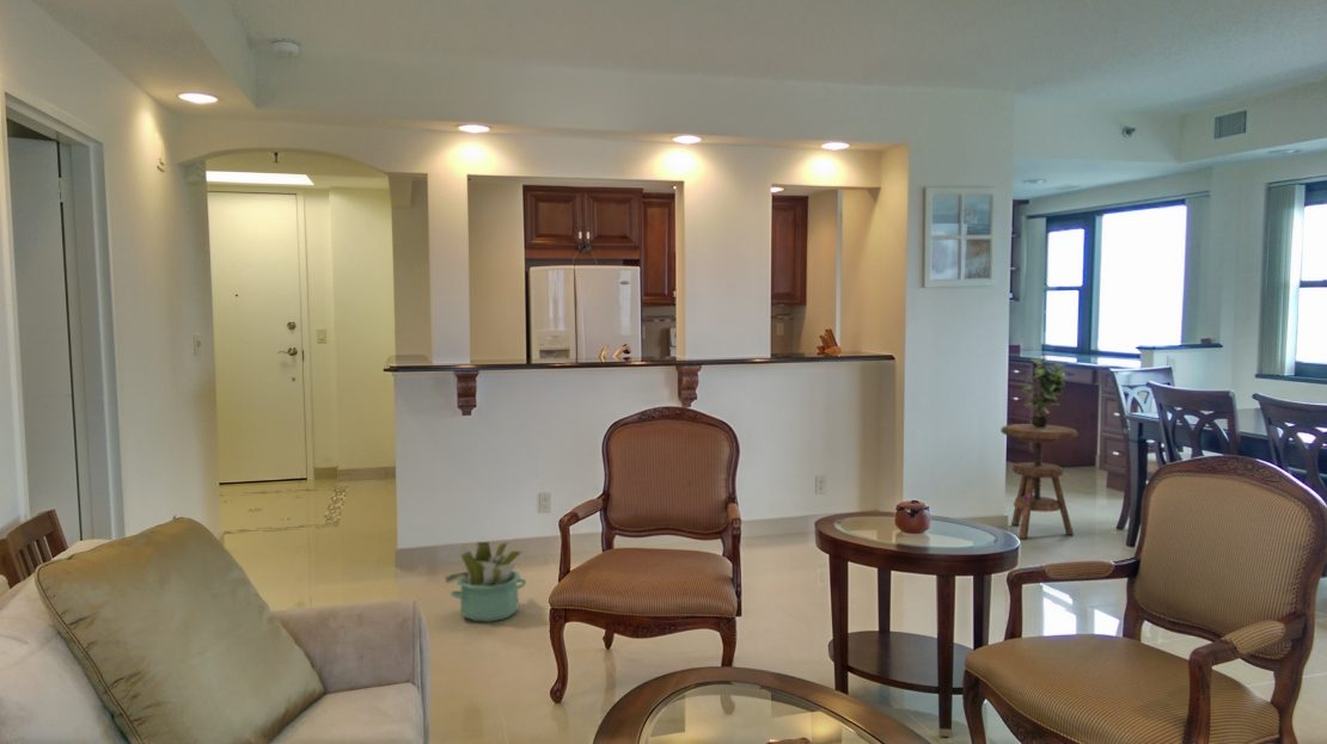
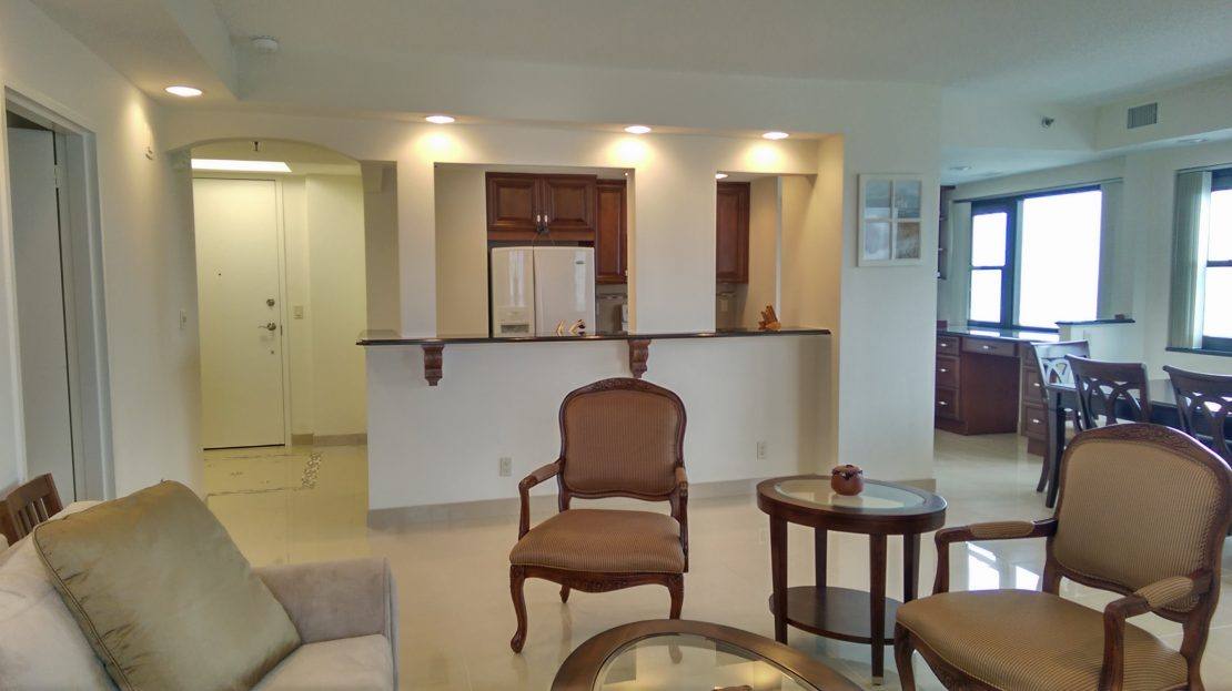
- decorative plant (484, 578)
- potted plant (1045, 392)
- side table (1036, 480)
